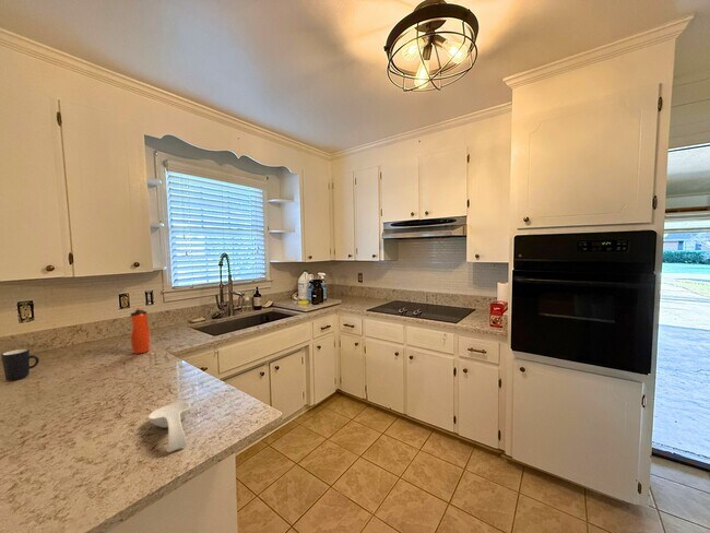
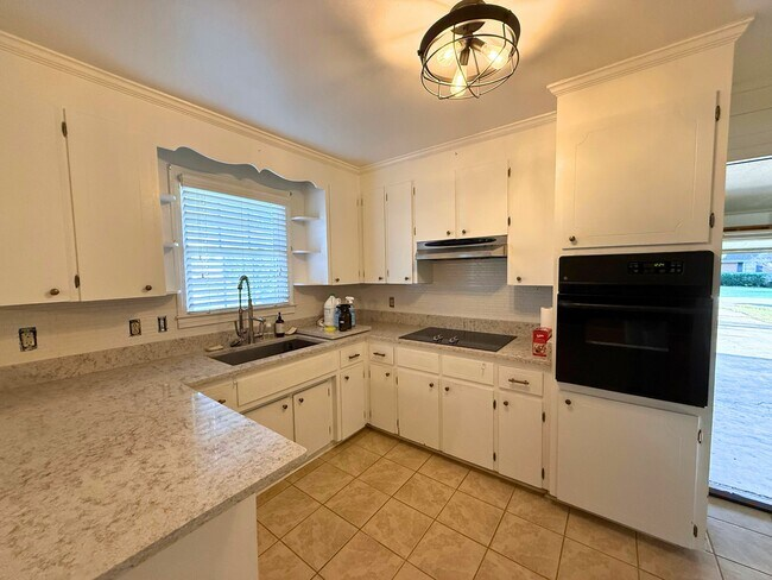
- mug (21, 364)
- spoon rest (171, 418)
- water bottle (140, 329)
